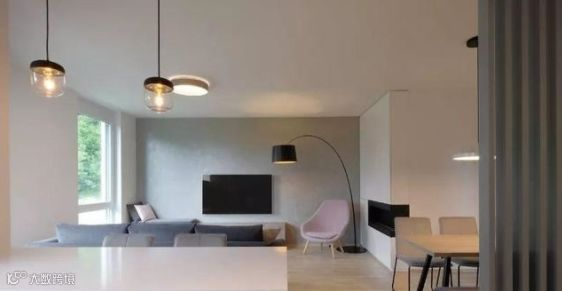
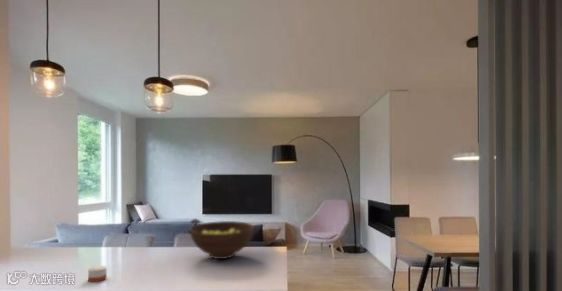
+ candle (97, 267)
+ fruit bowl (222, 241)
